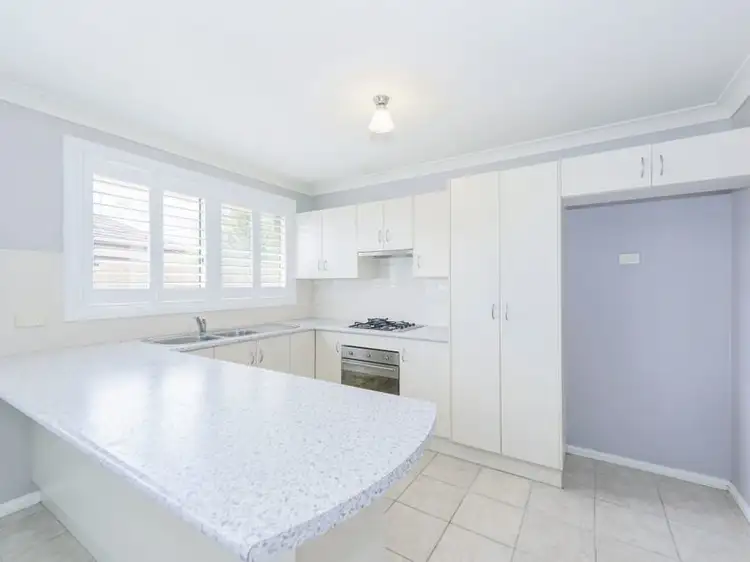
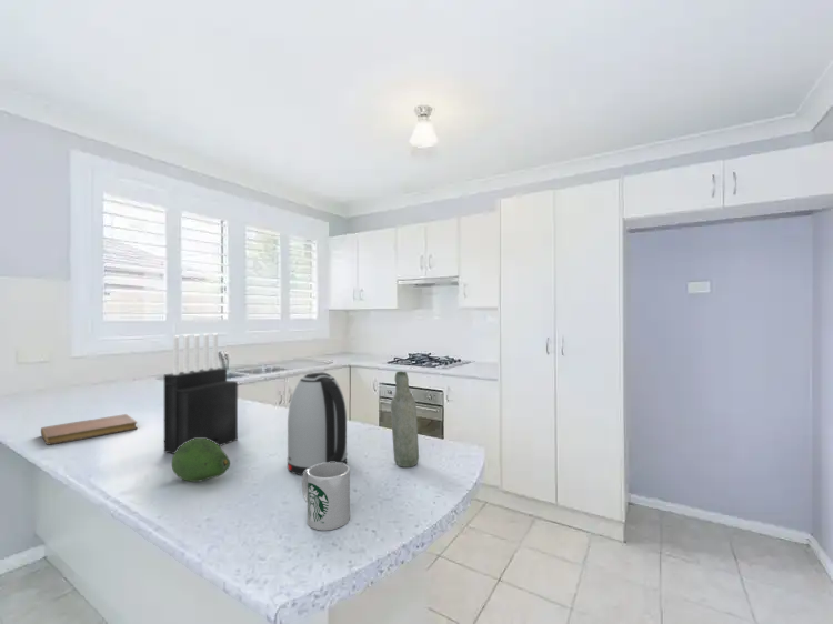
+ knife block (204, 390)
+ fruit (201, 460)
+ notebook (90, 427)
+ kettle (322, 421)
+ mug (322, 492)
+ bottle (404, 417)
